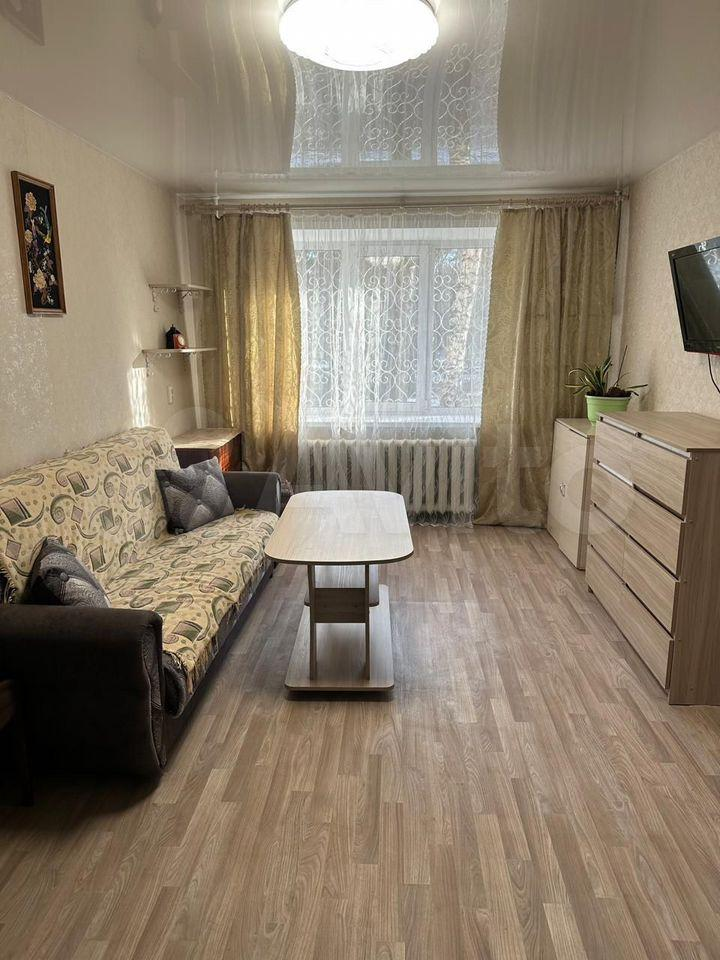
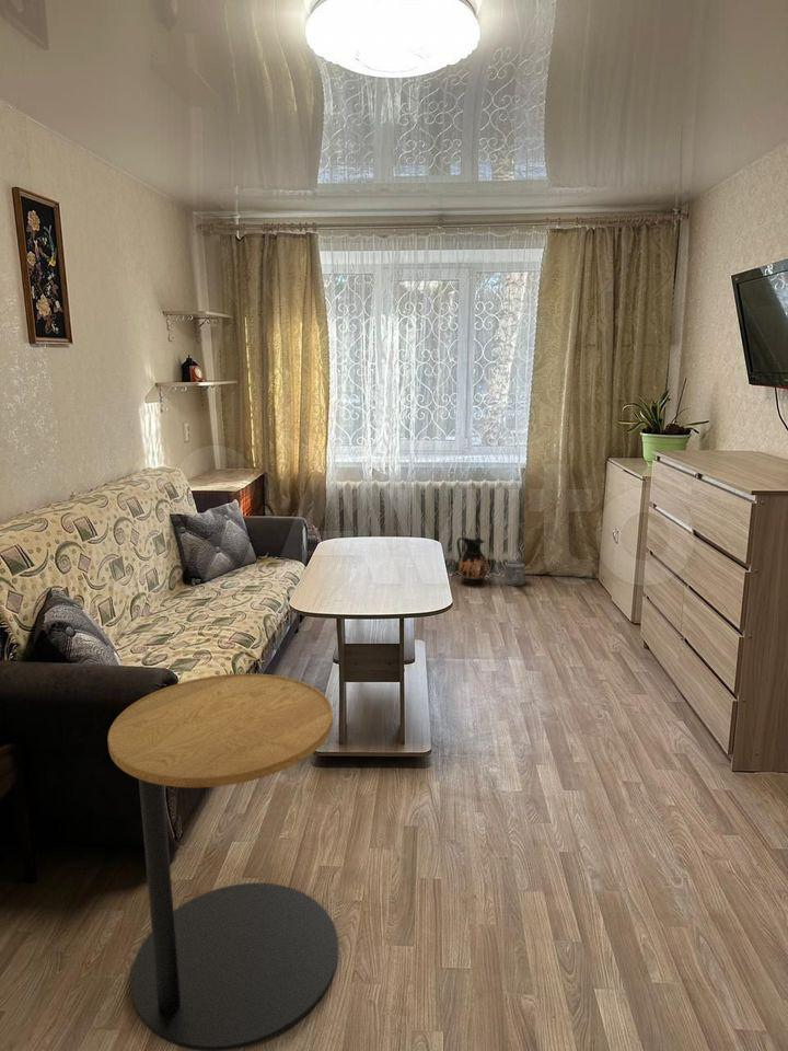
+ side table (241, 883)
+ watering can (515, 574)
+ ceramic jug (472, 561)
